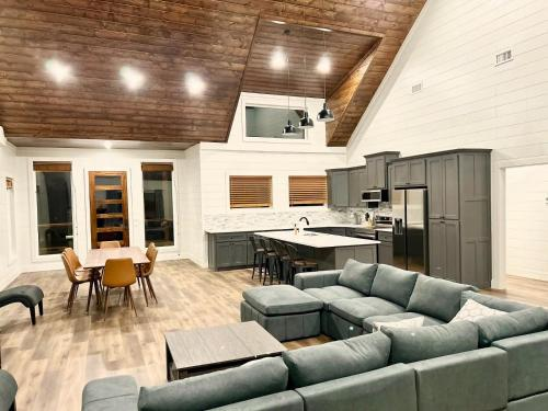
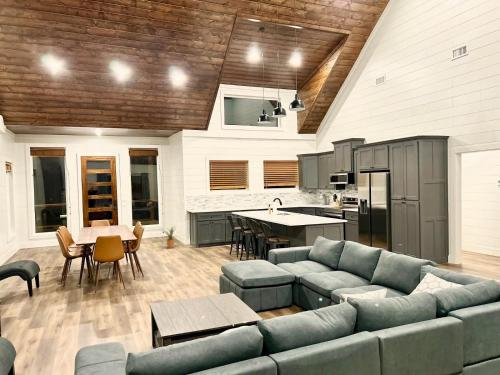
+ house plant (169, 236)
